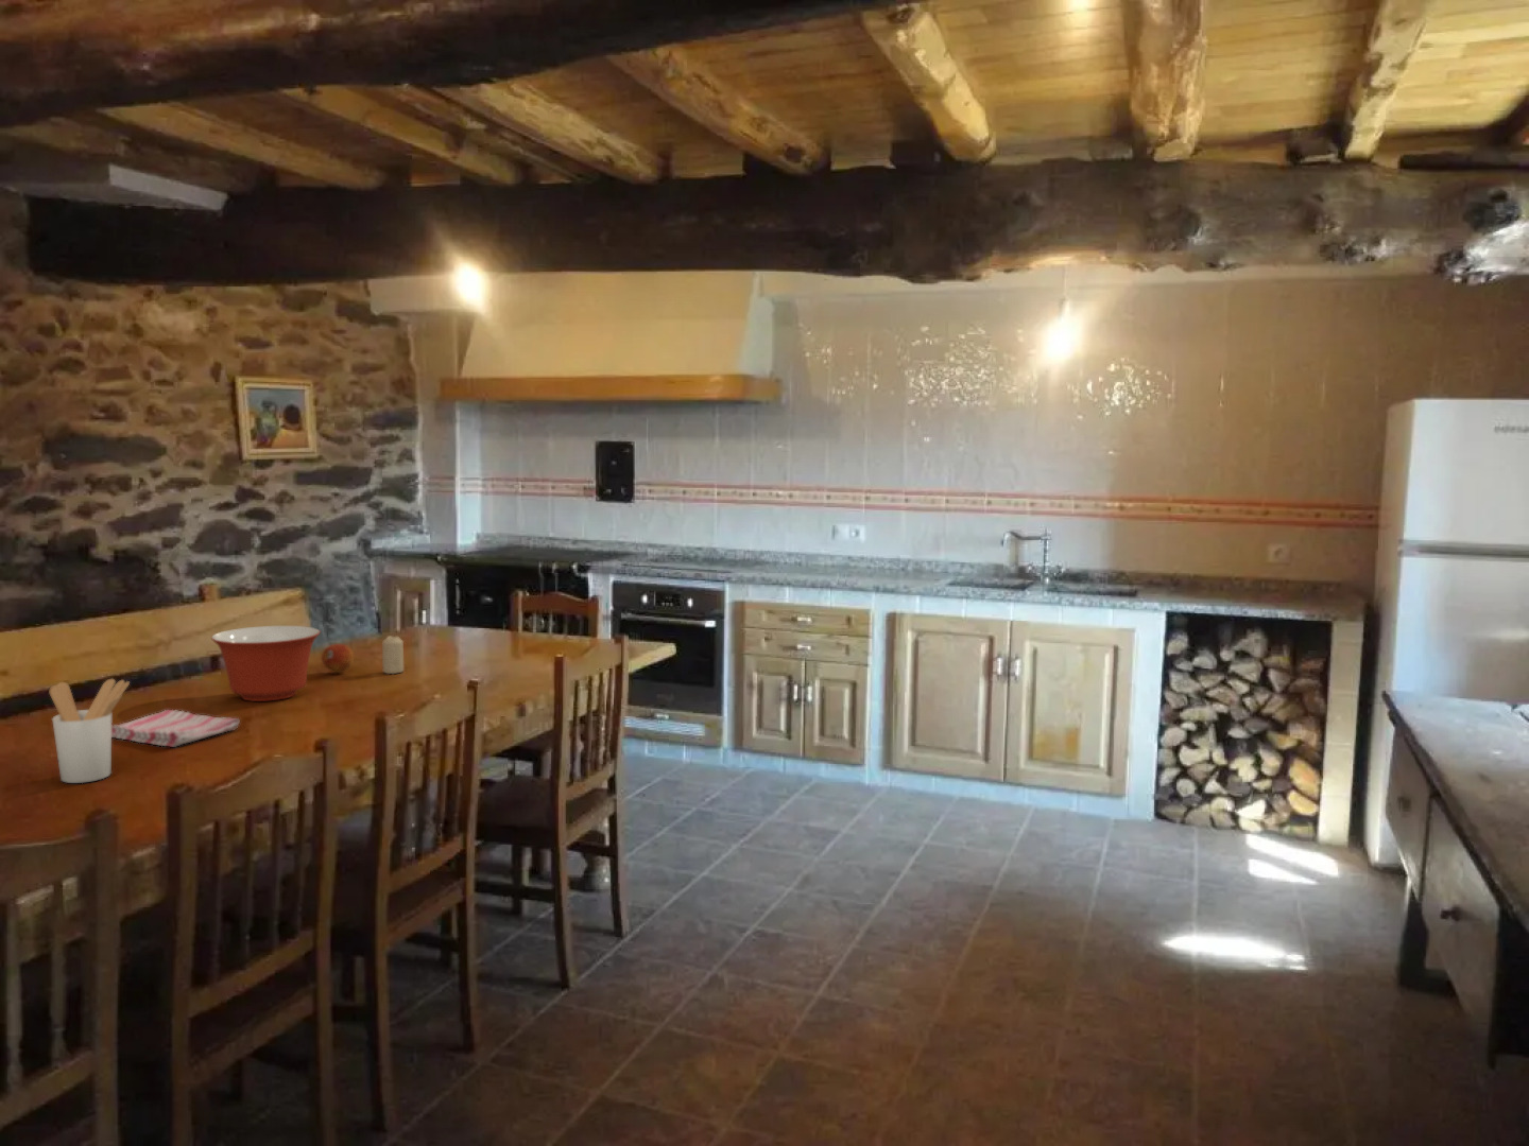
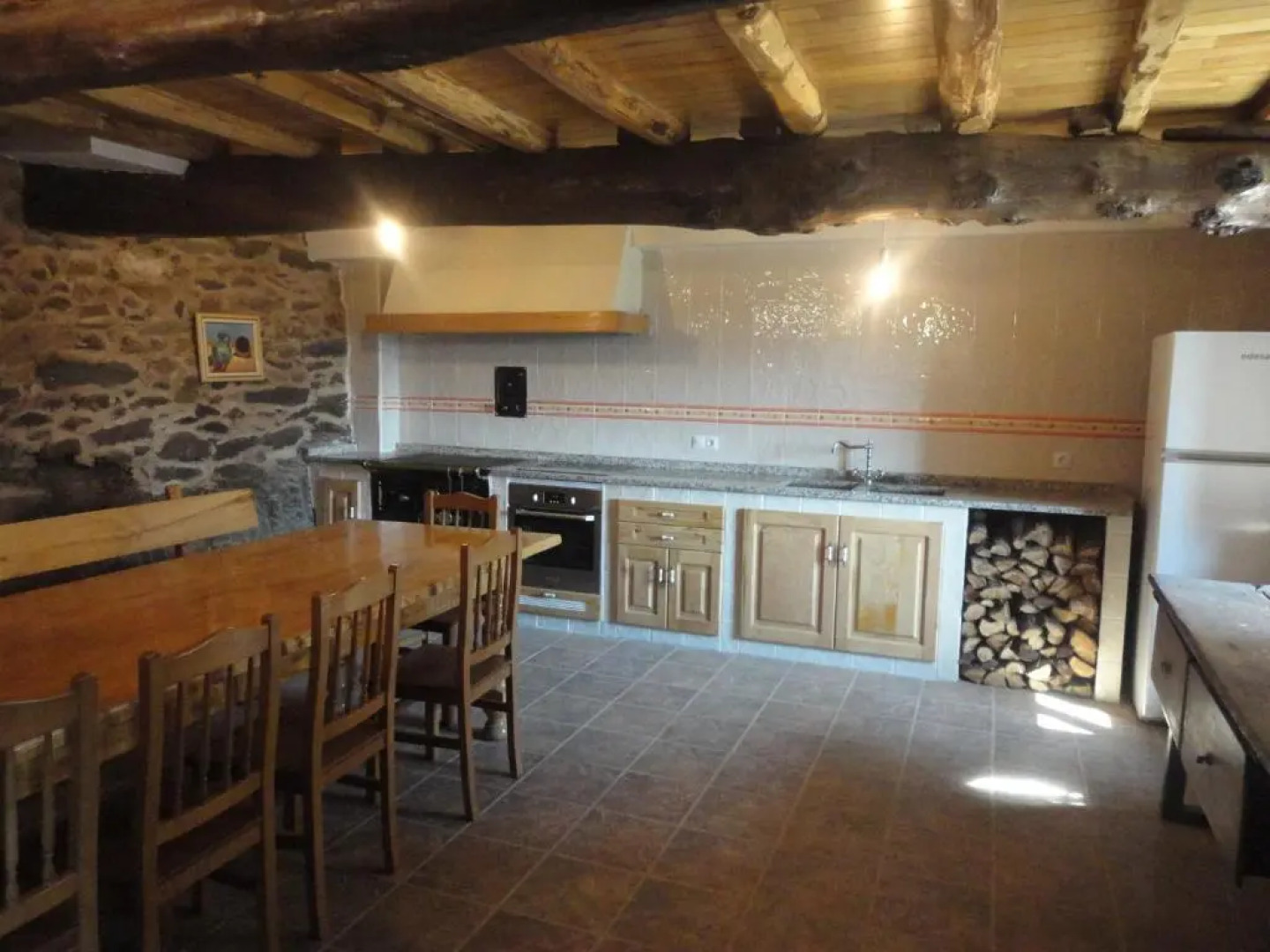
- utensil holder (94, 727)
- candle (392, 654)
- mixing bowl (267, 664)
- fruit (337, 658)
- dish towel (171, 725)
